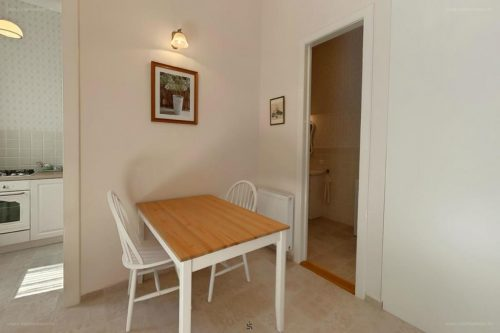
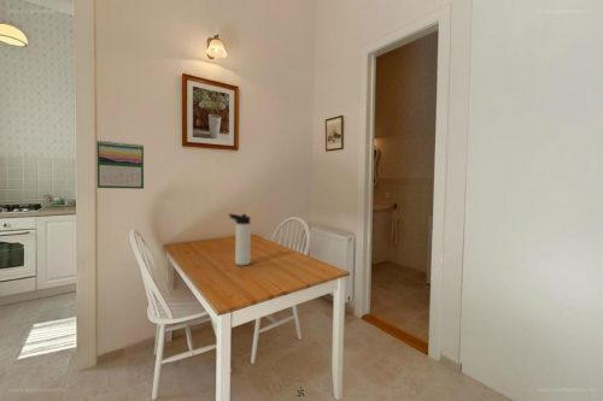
+ thermos bottle (239, 238)
+ calendar (121, 165)
